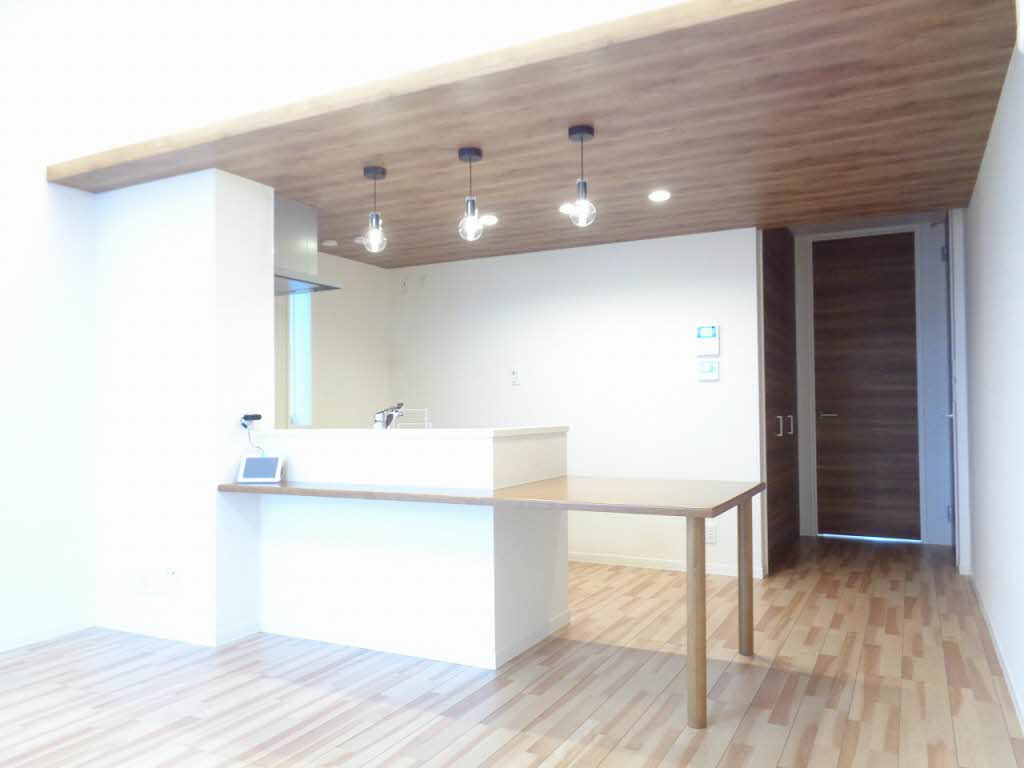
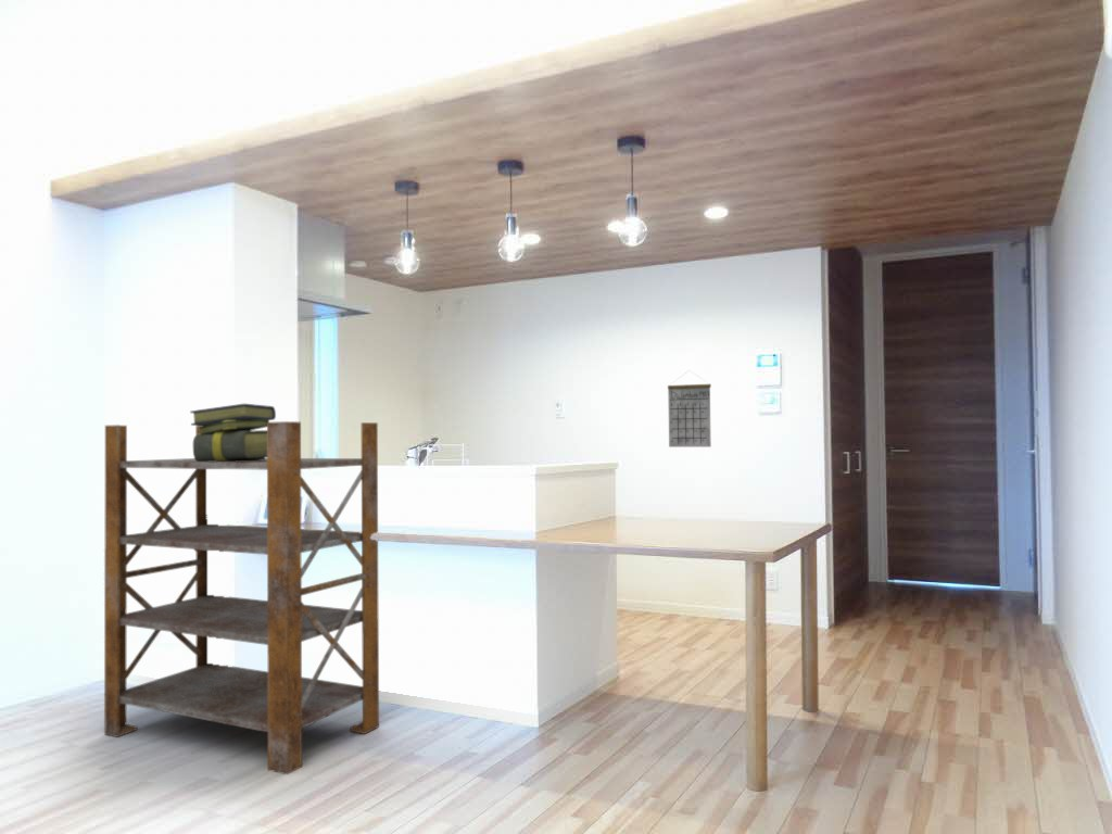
+ stack of books (235, 432)
+ shelving unit (238, 597)
+ calendar (688, 408)
